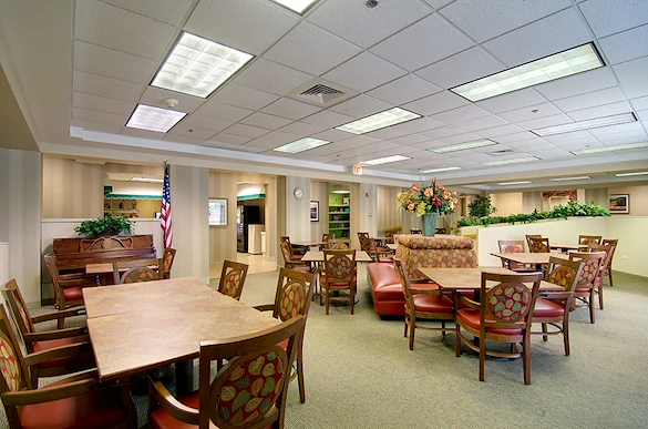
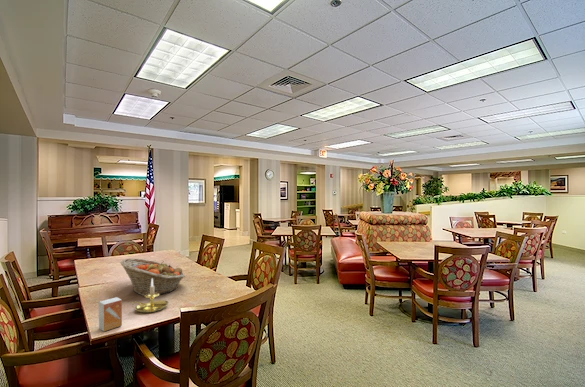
+ fruit basket (153, 273)
+ candle holder (149, 293)
+ small box (110, 313)
